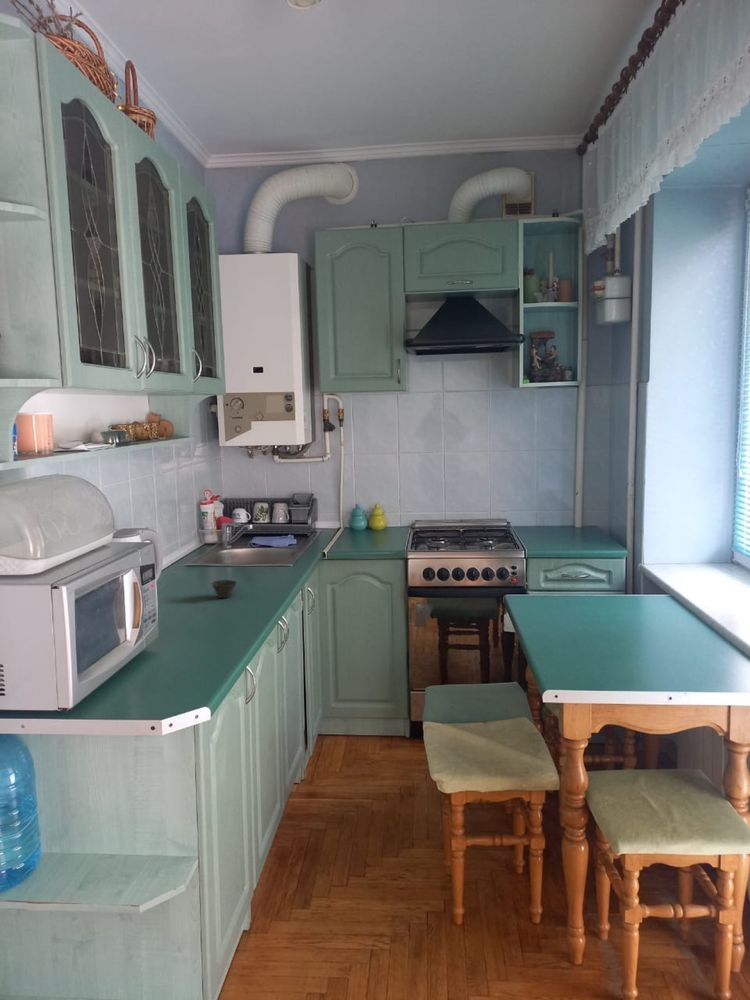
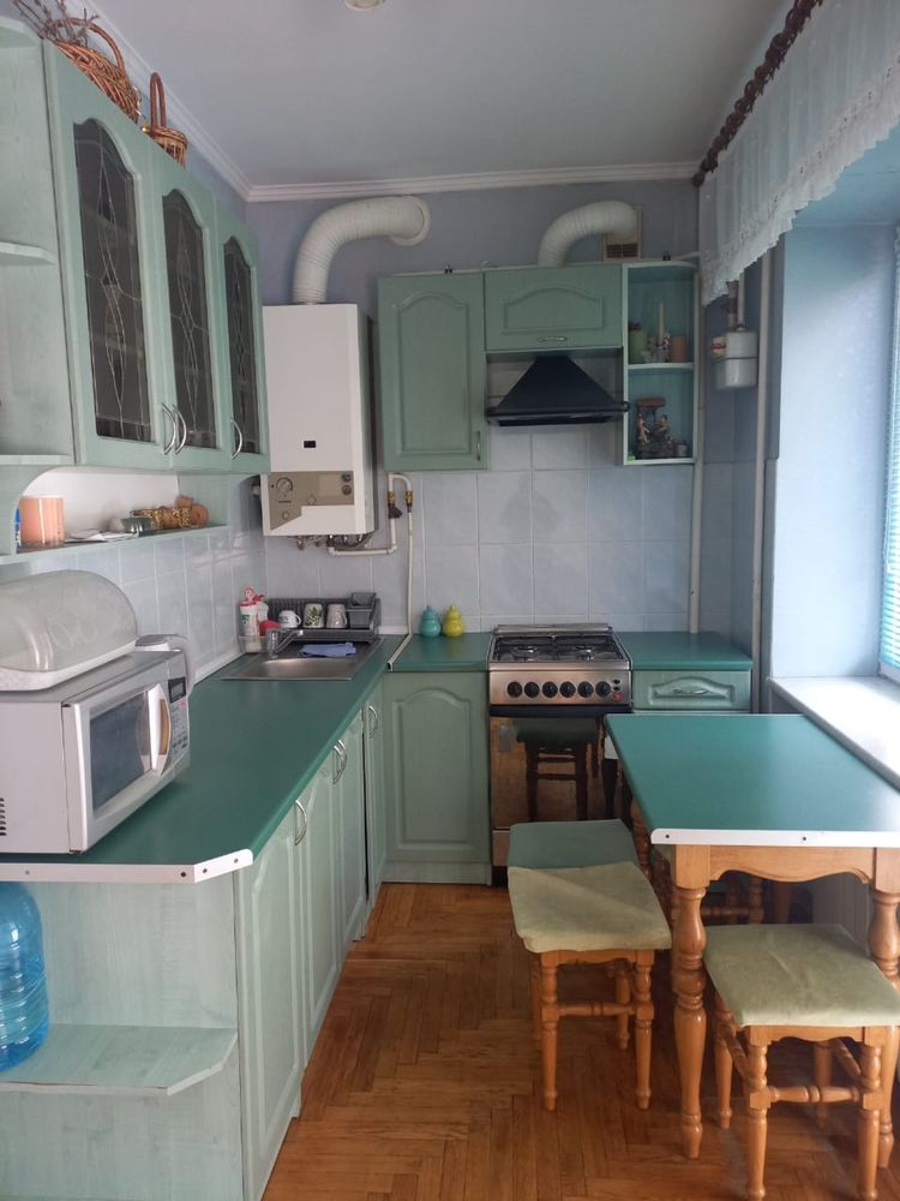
- cup (225, 589)
